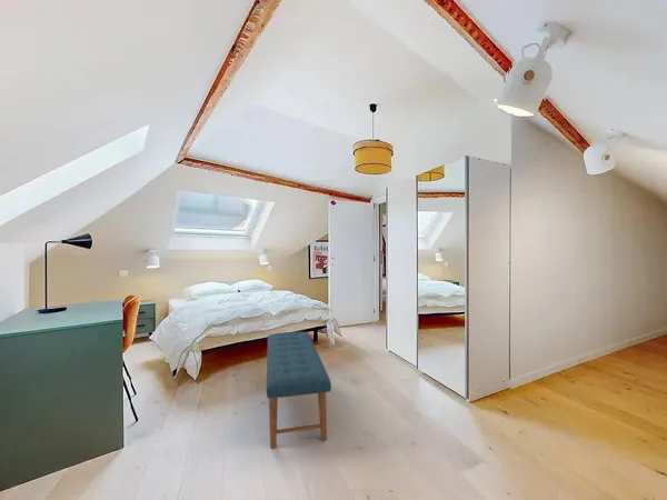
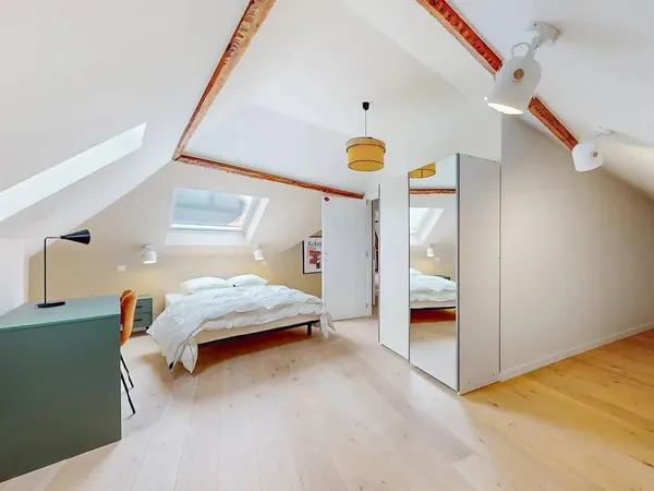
- bench (292, 374)
